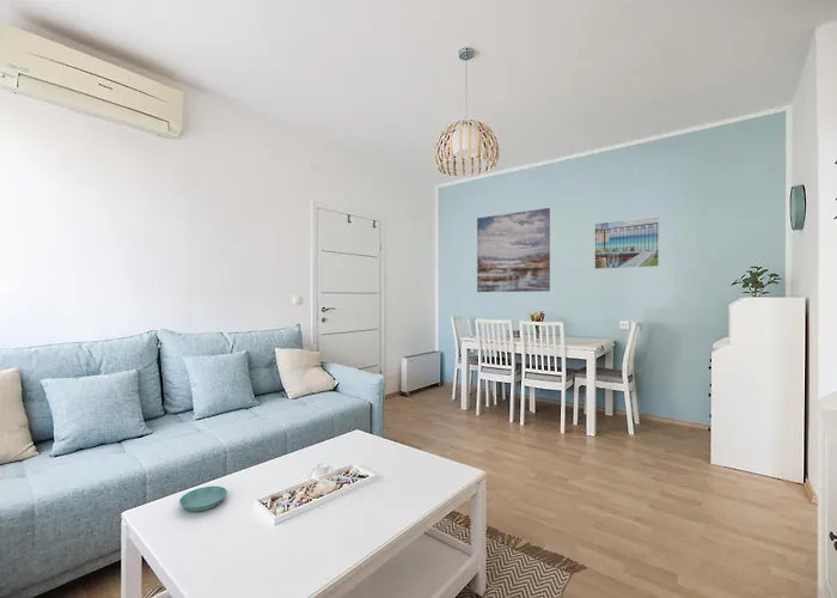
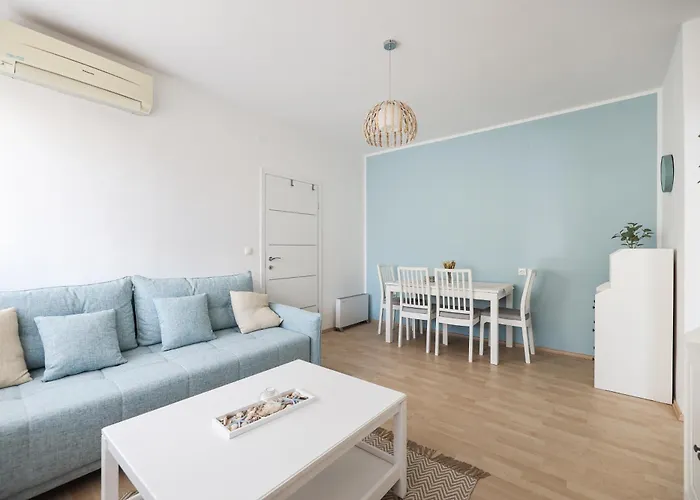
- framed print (625, 244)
- saucer (203, 499)
- wall art (511, 252)
